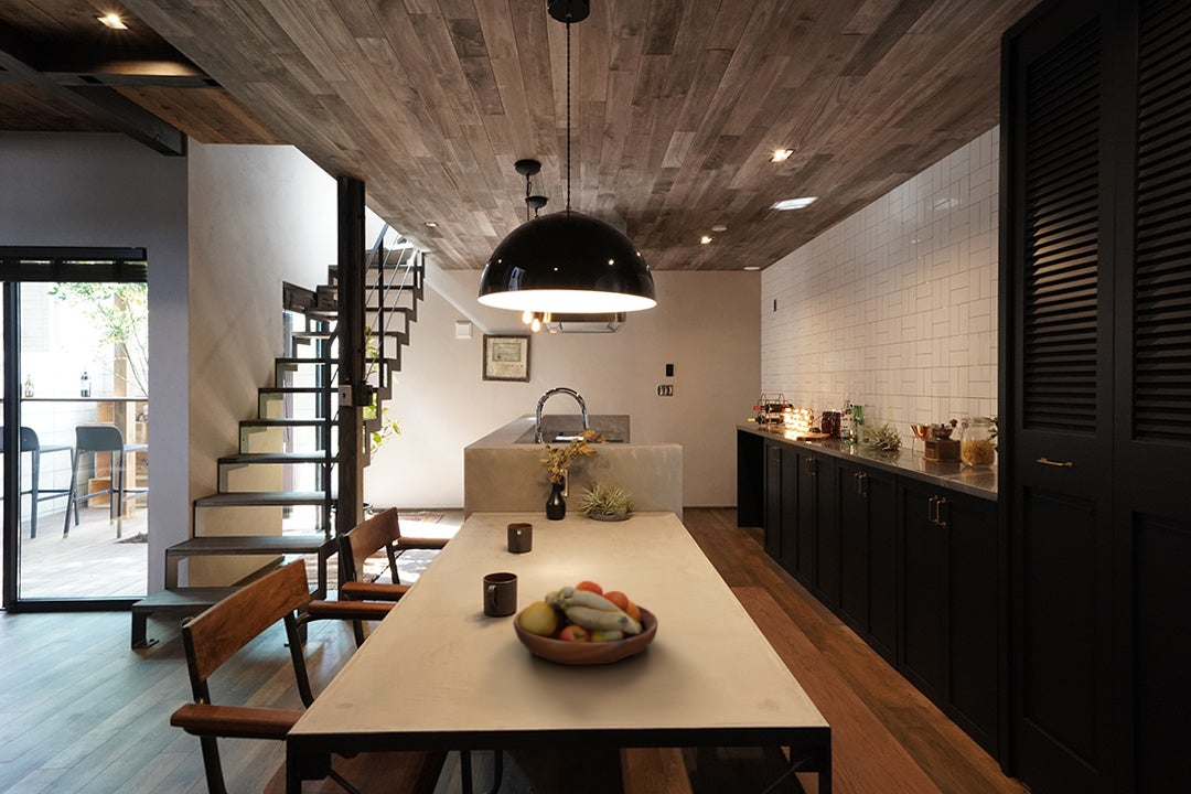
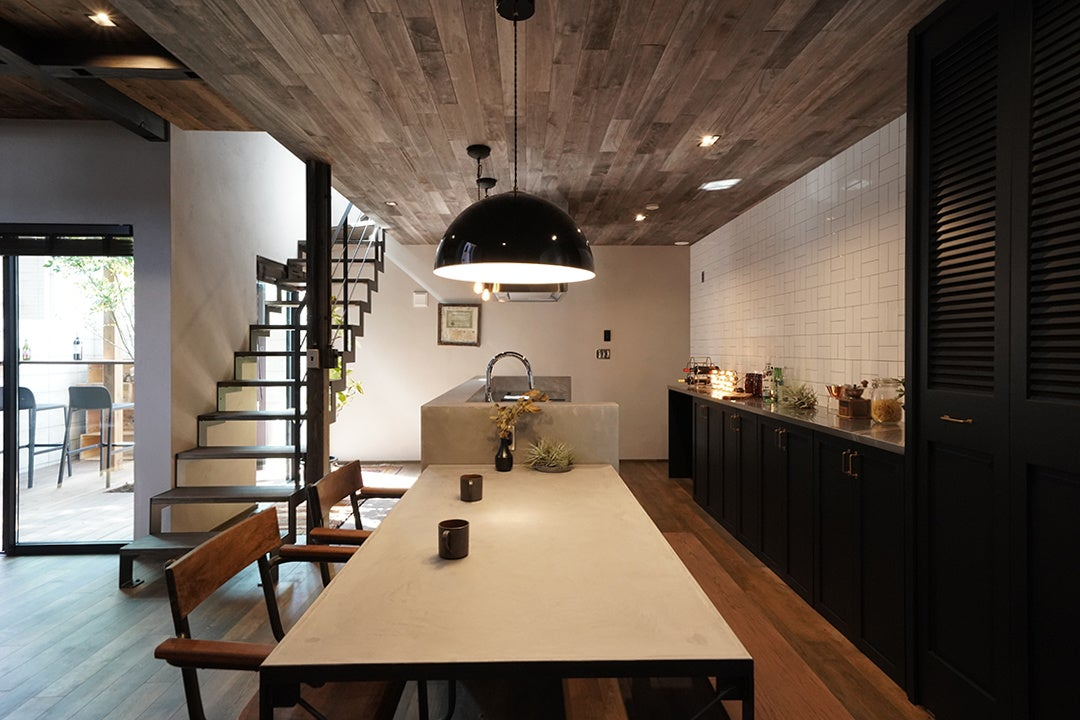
- fruit bowl (587, 612)
